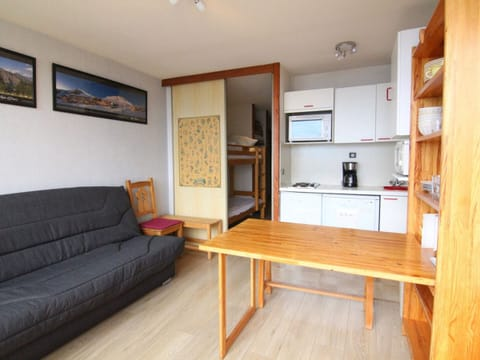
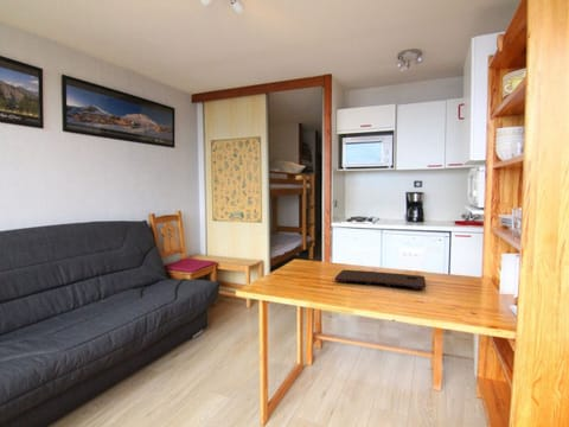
+ cutting board (379, 279)
